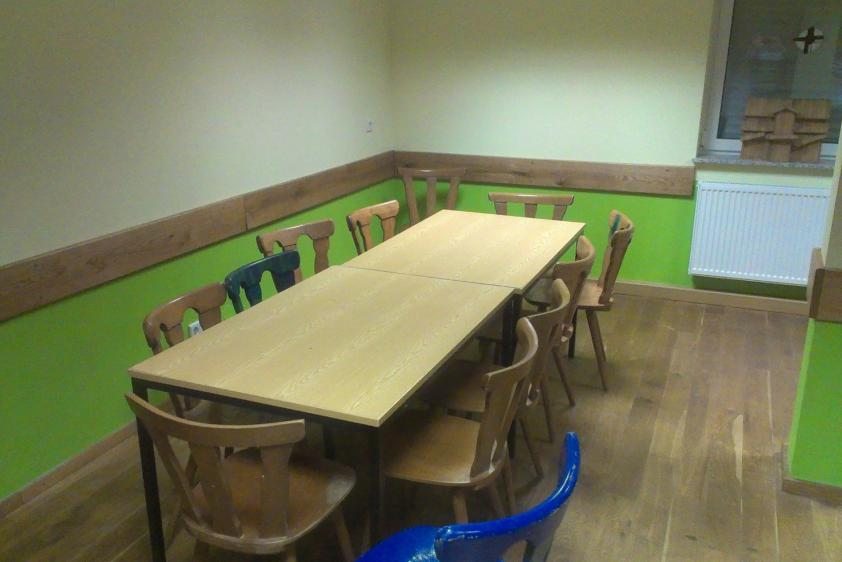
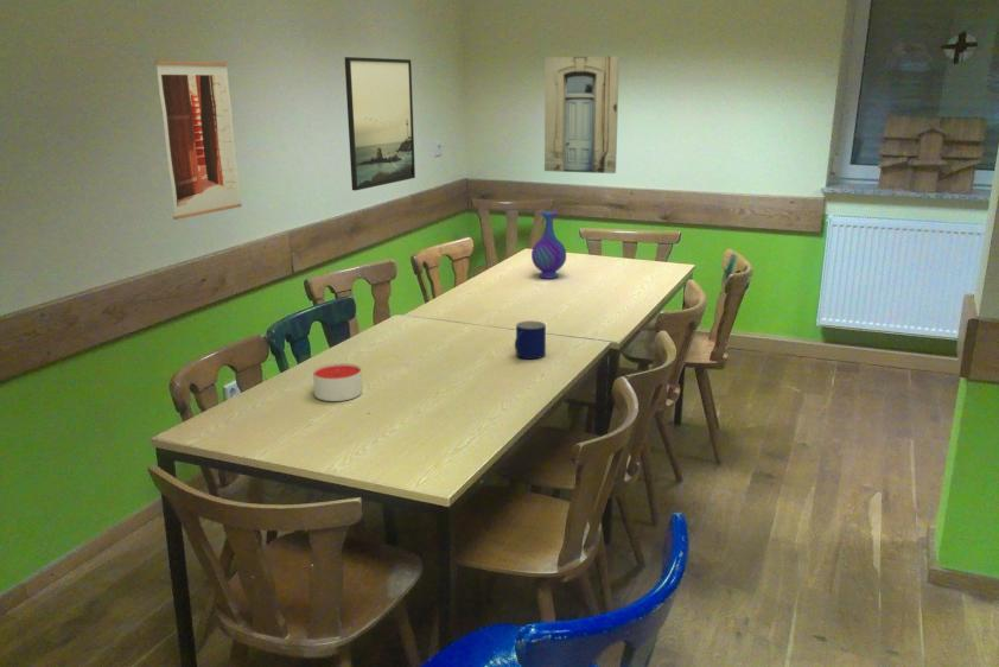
+ mug (527, 341)
+ wall art (580, 115)
+ vase (548, 244)
+ wall art (201, 139)
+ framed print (382, 122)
+ candle (337, 381)
